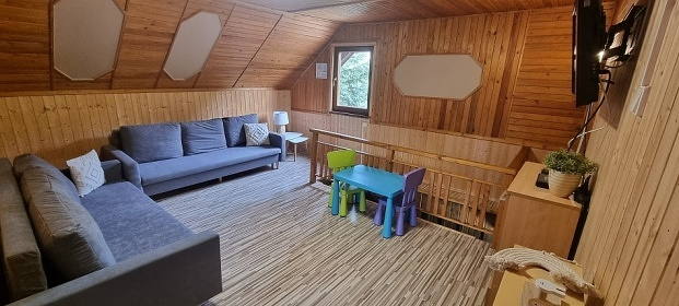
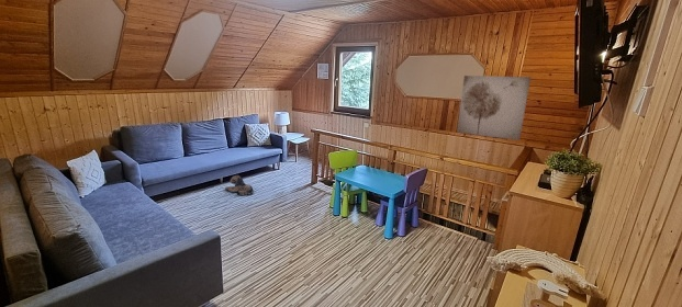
+ plush toy (238, 183)
+ wall art (491, 106)
